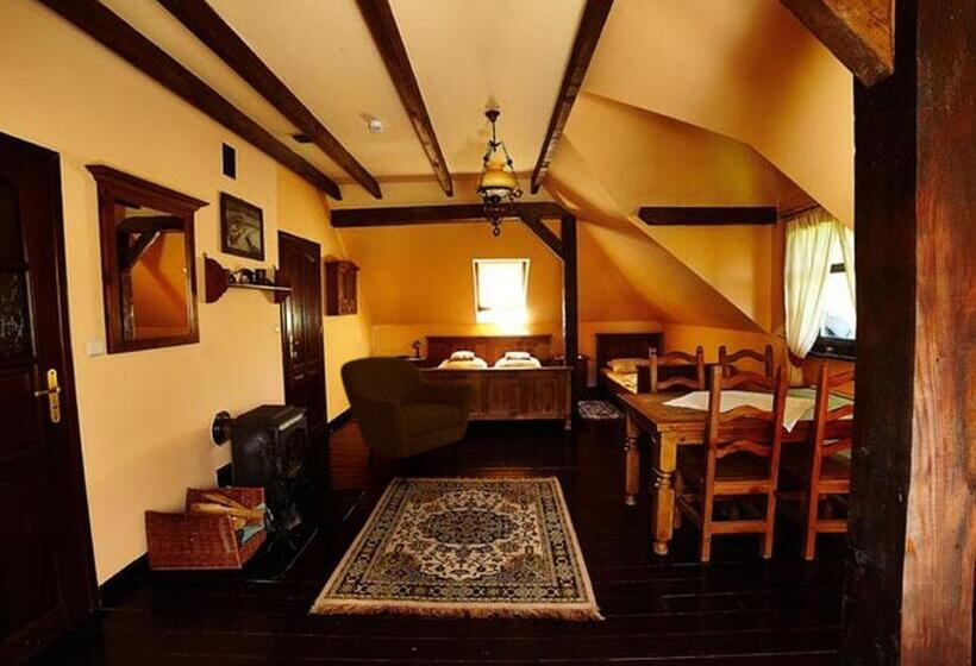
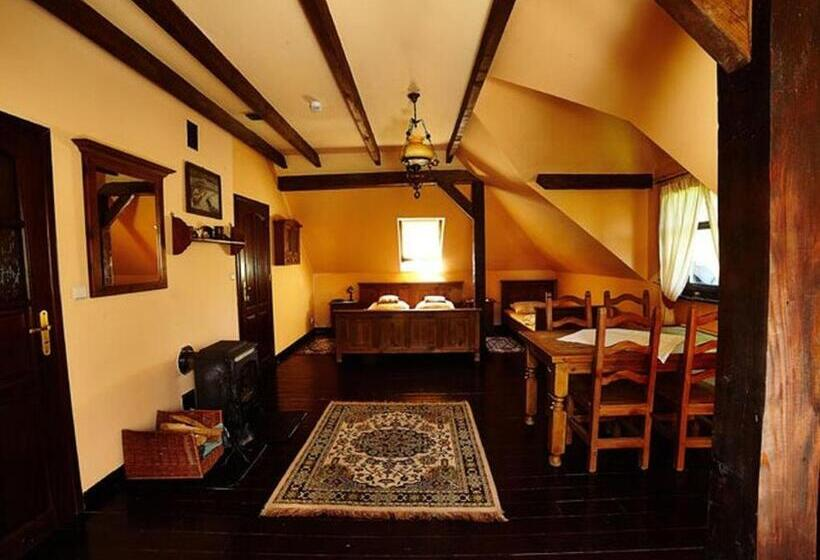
- armchair (400, 411)
